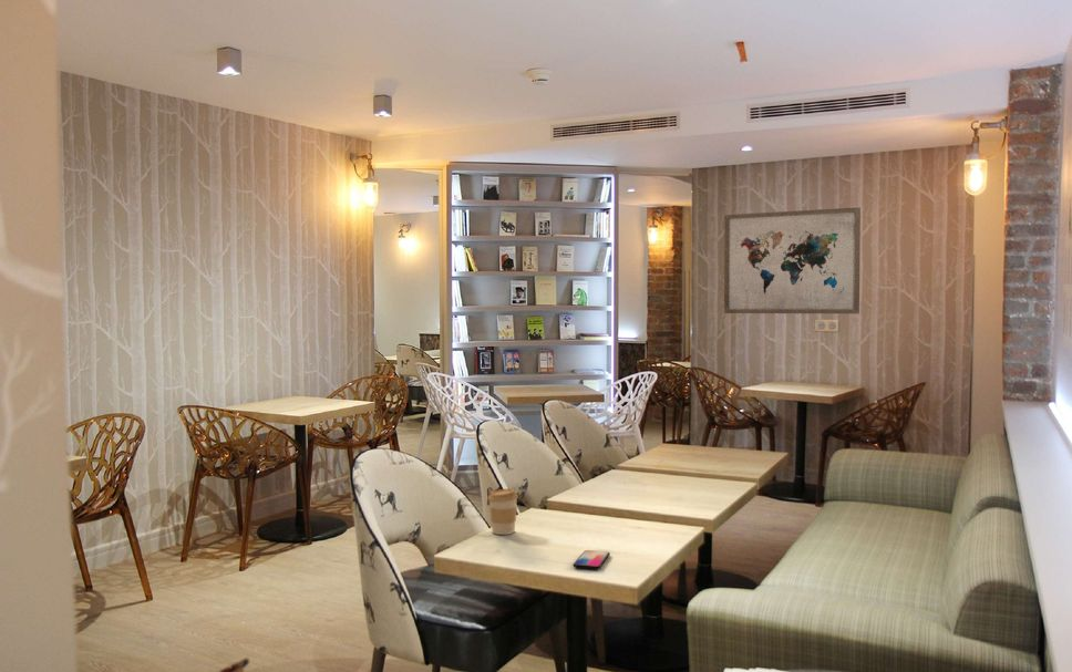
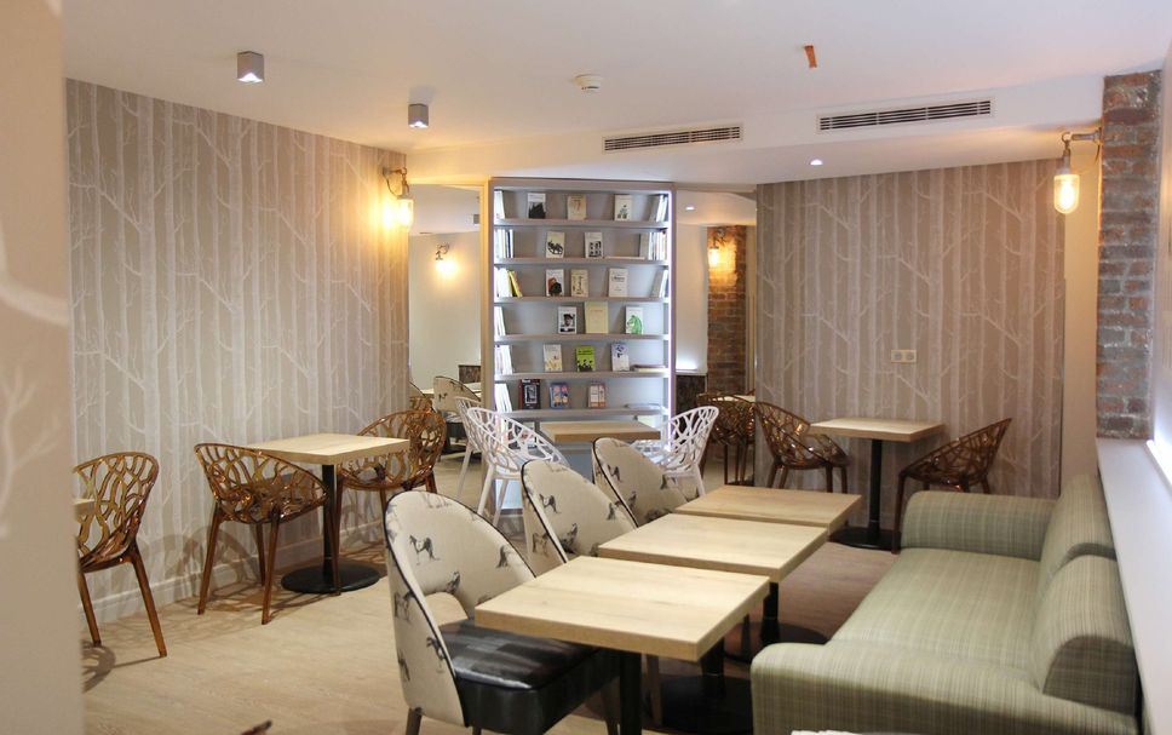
- smartphone (591, 559)
- coffee cup (503, 510)
- wall art (788, 262)
